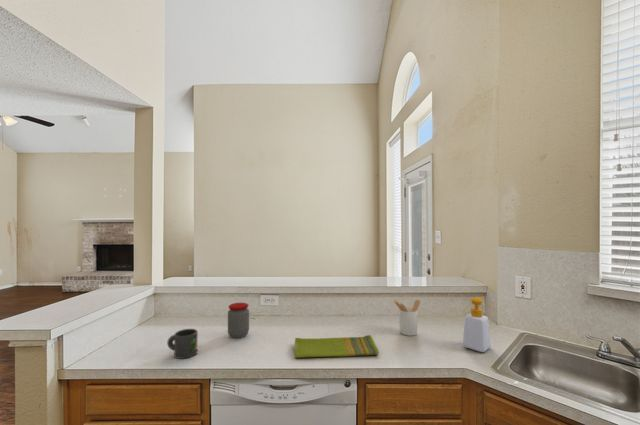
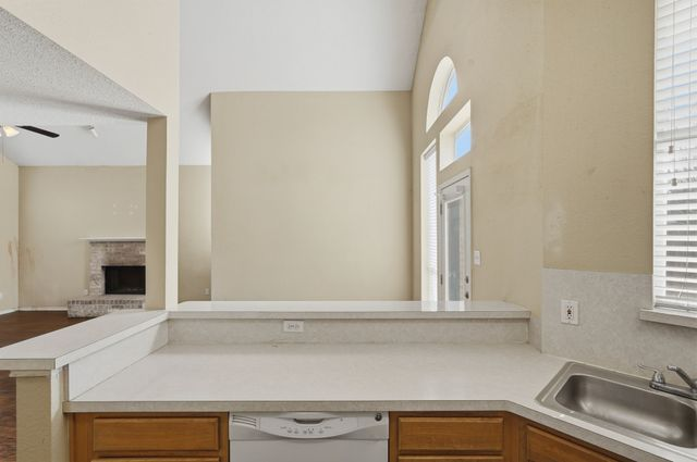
- soap bottle (478, 321)
- dish towel (335, 345)
- mug (182, 343)
- utensil holder (405, 316)
- jar (238, 319)
